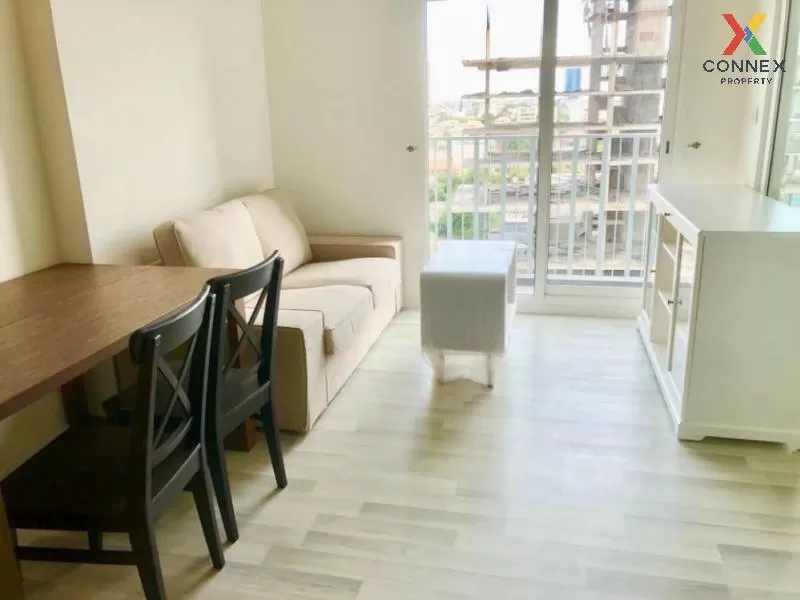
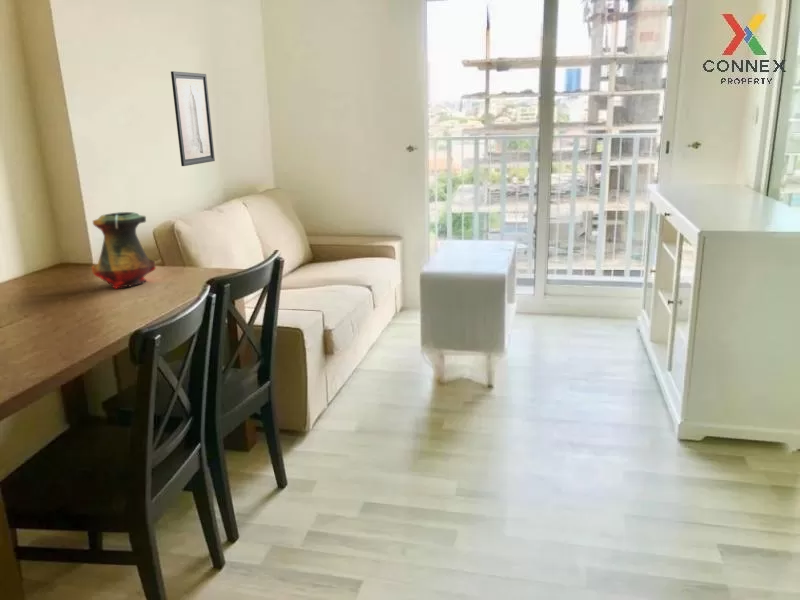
+ wall art (194, 119)
+ vase (122, 249)
